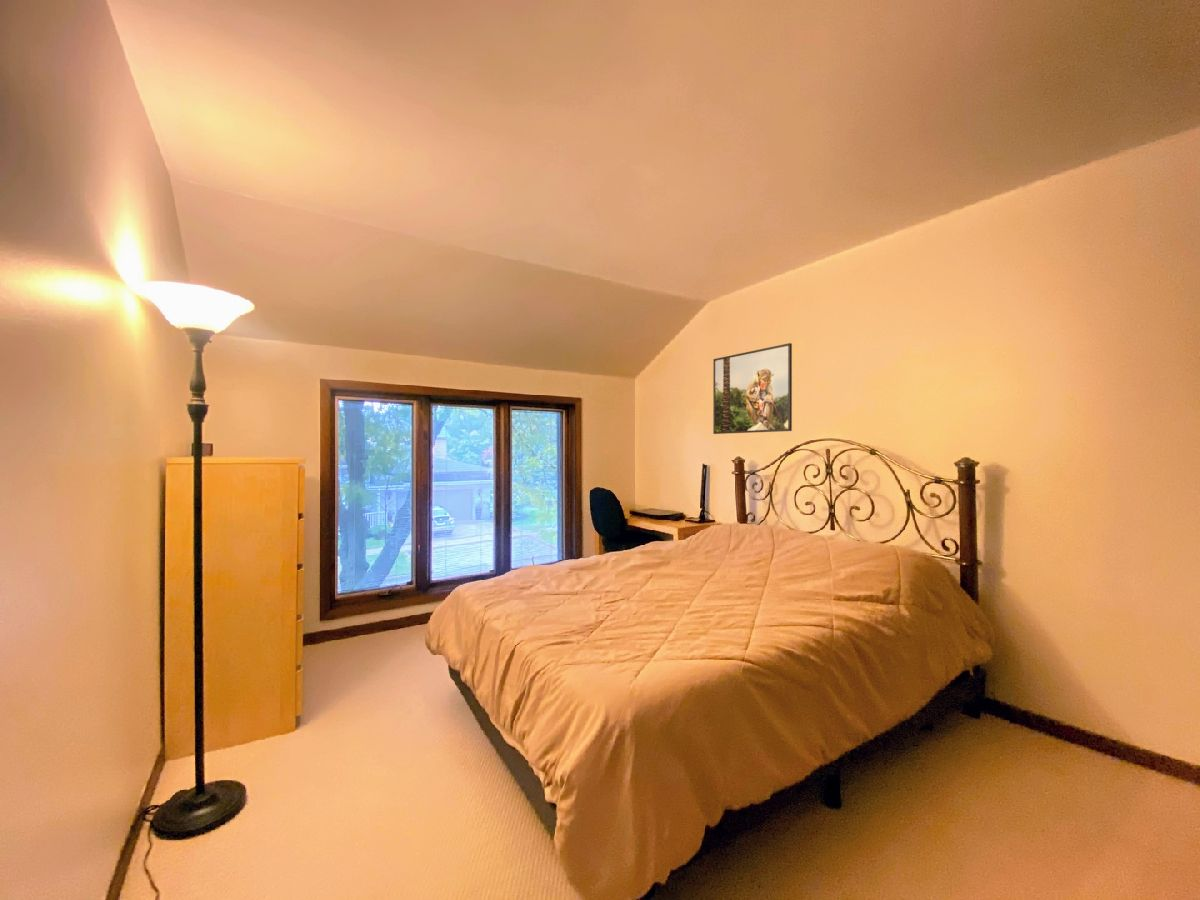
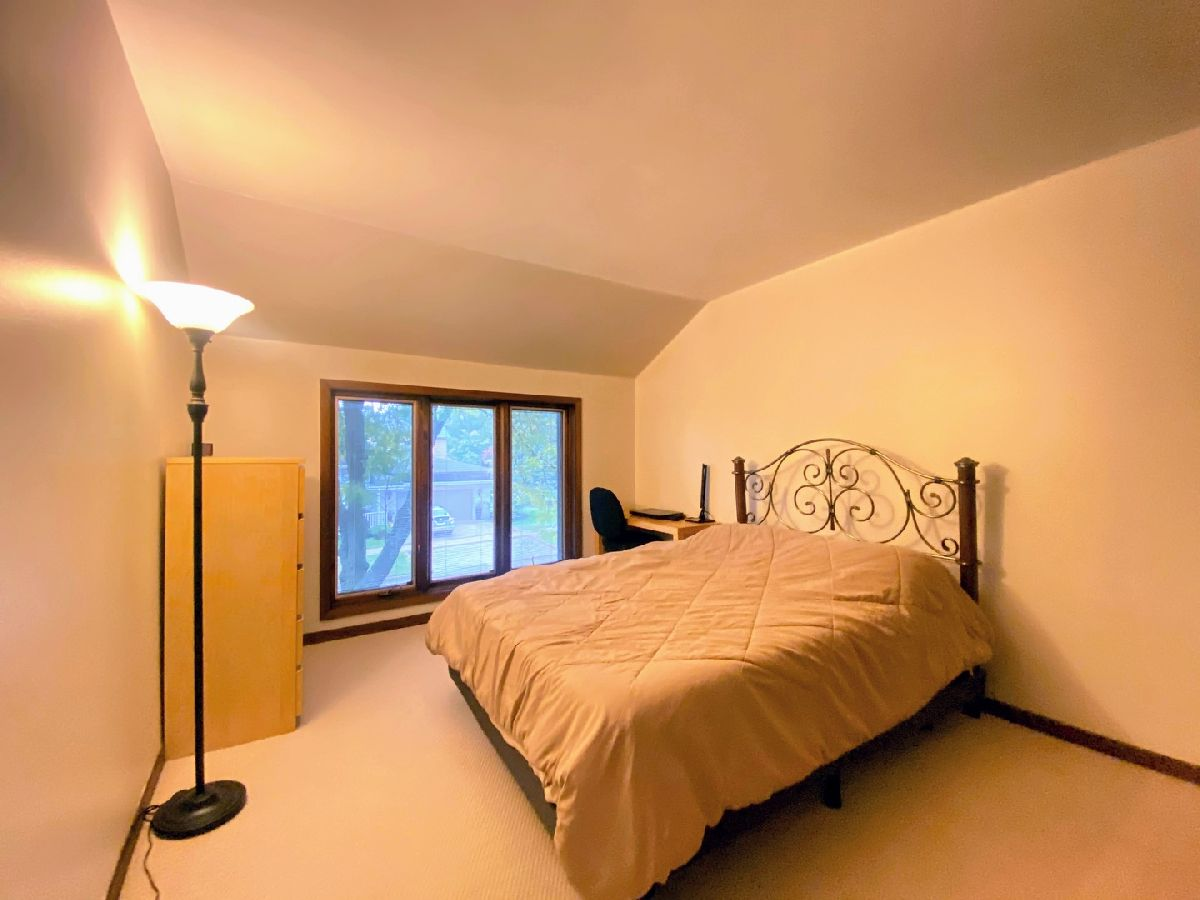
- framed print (749, 392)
